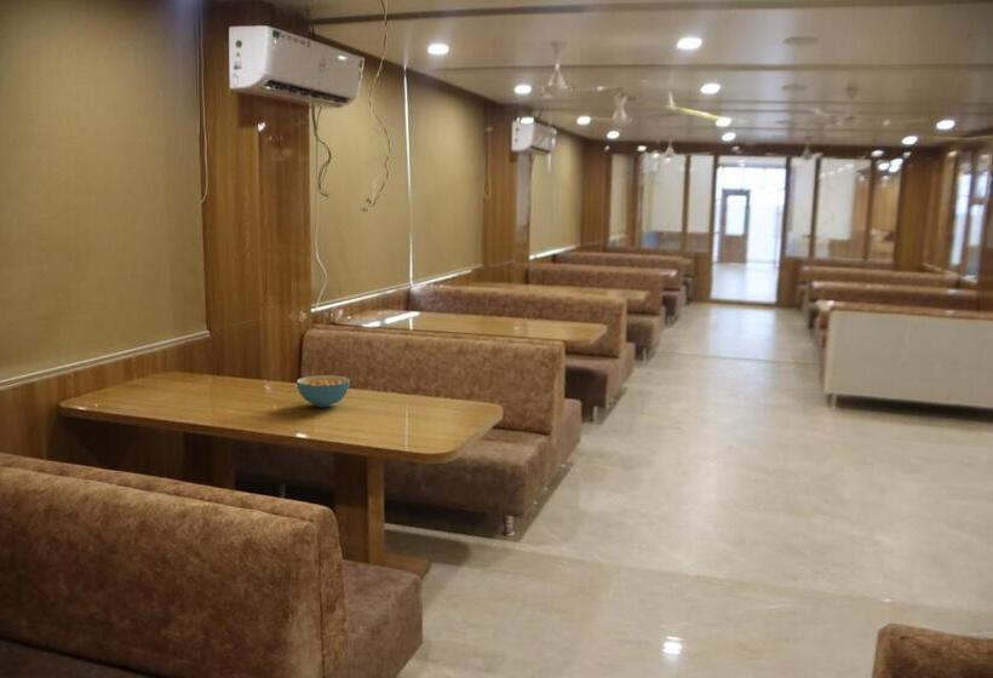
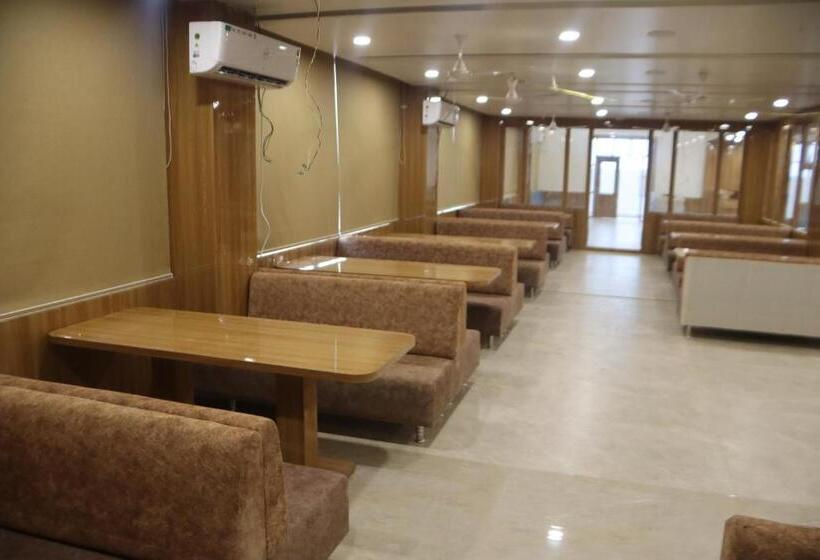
- cereal bowl (323, 392)
